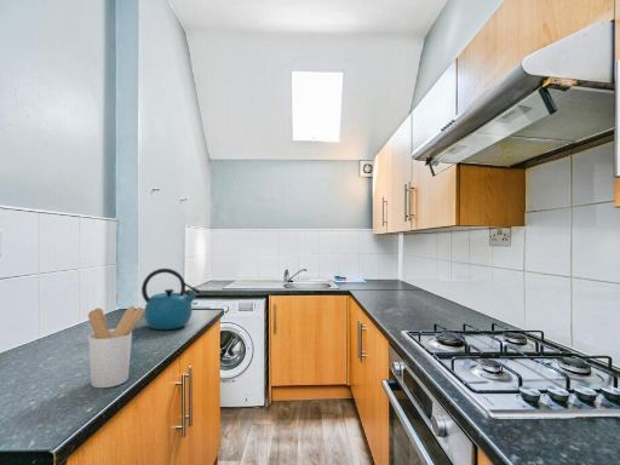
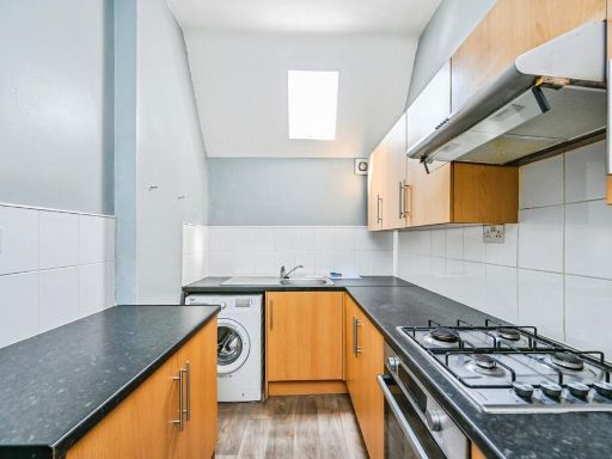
- utensil holder (119, 343)
- kettle (171, 297)
